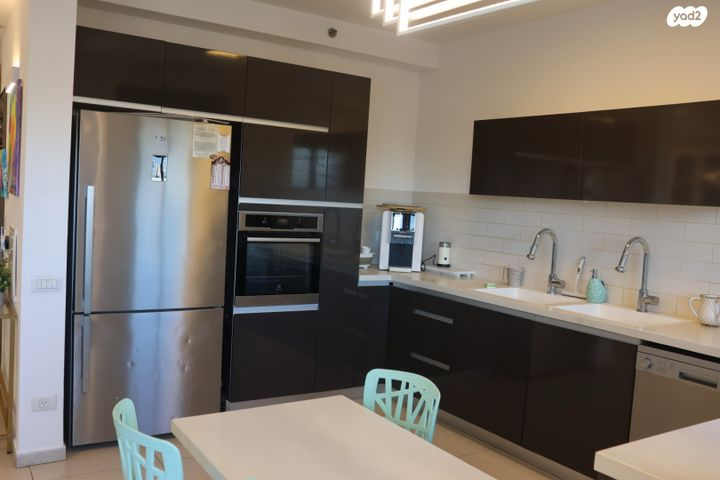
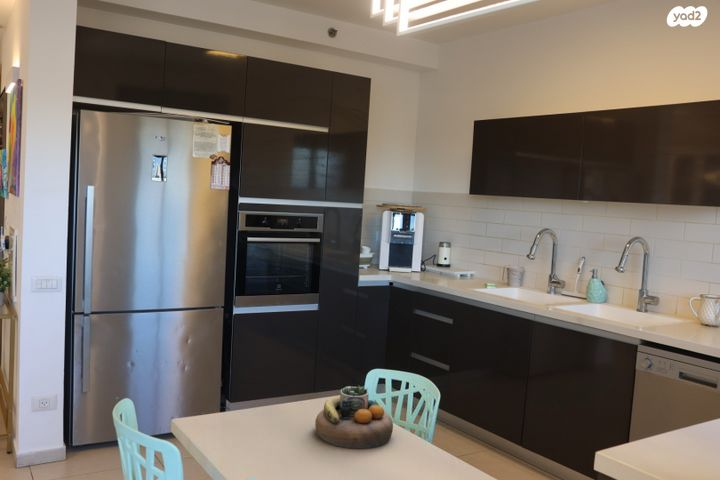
+ decorative bowl (355, 410)
